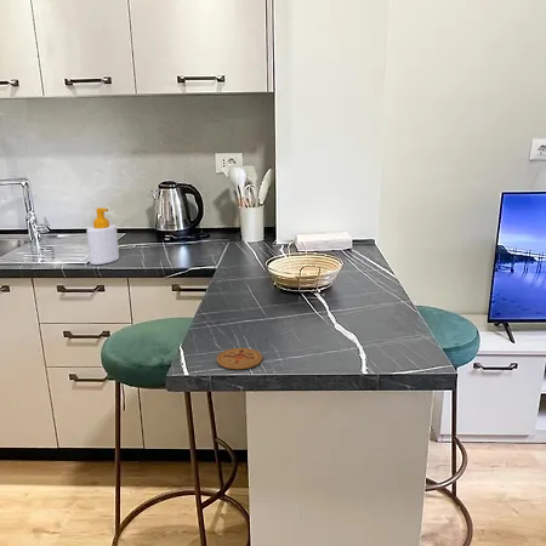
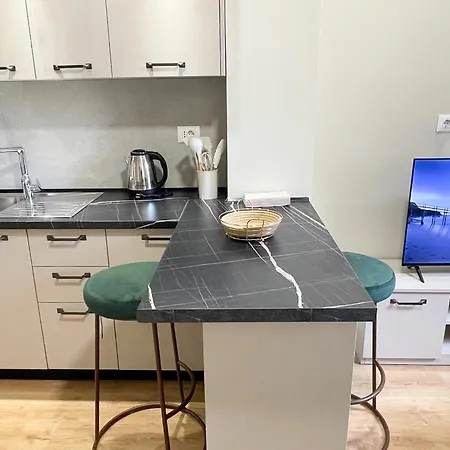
- soap bottle (102, 234)
- coaster (239, 358)
